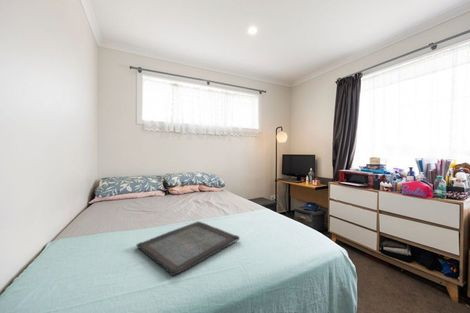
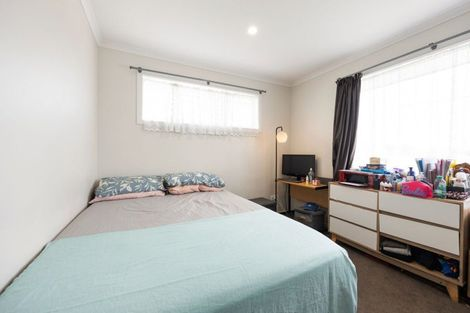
- serving tray (189, 240)
